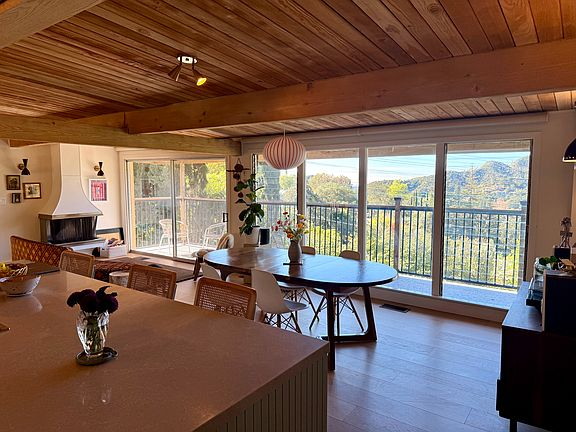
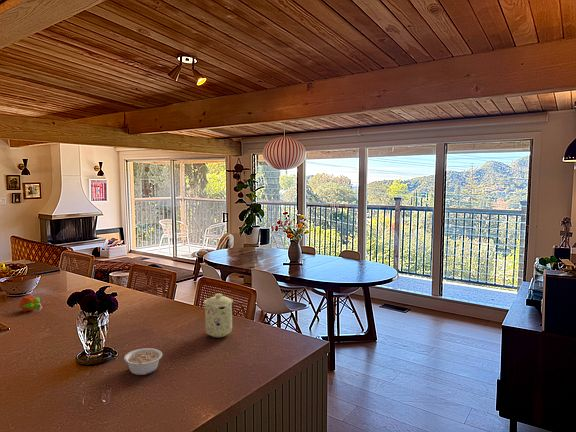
+ fruit (29, 304)
+ mug (218, 313)
+ legume (144, 361)
